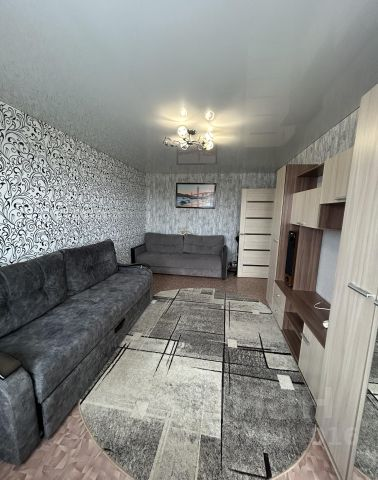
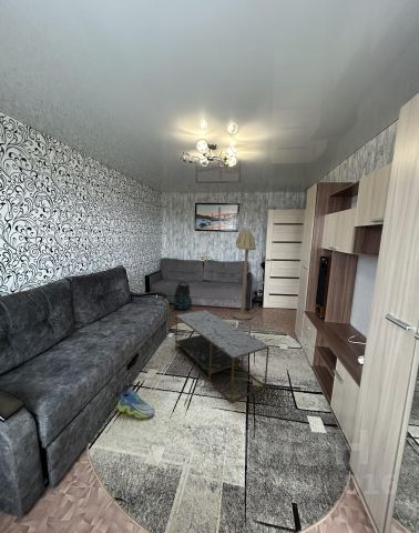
+ vacuum cleaner (182, 295)
+ coffee table (215, 346)
+ sneaker (135, 403)
+ floor lamp (244, 272)
